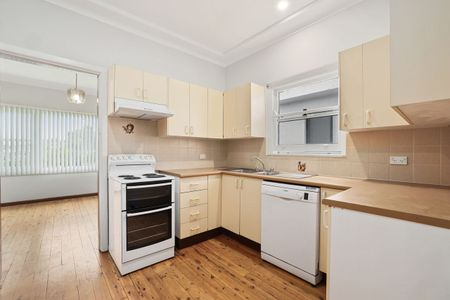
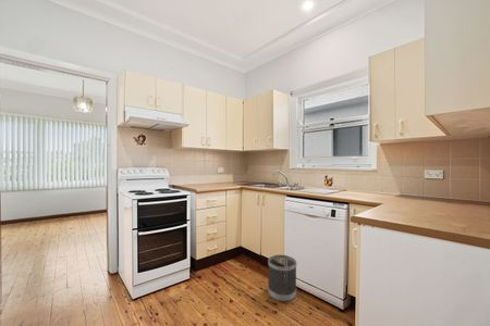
+ wastebasket (282, 276)
